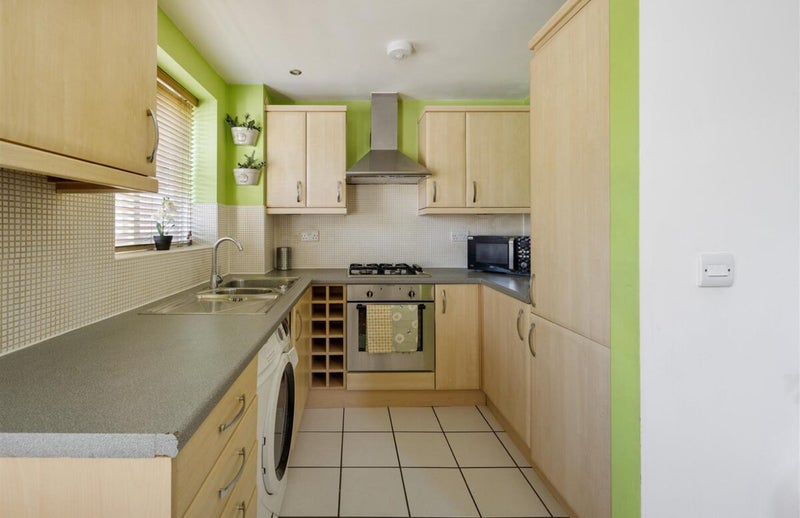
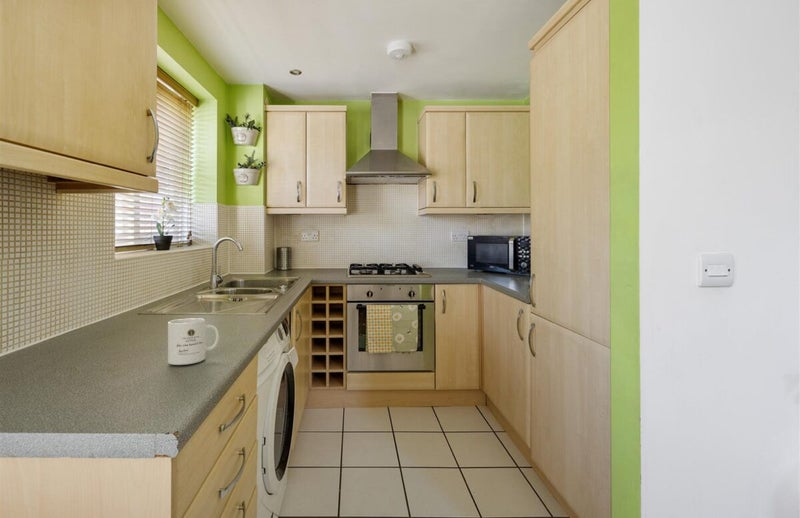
+ mug (194, 339)
